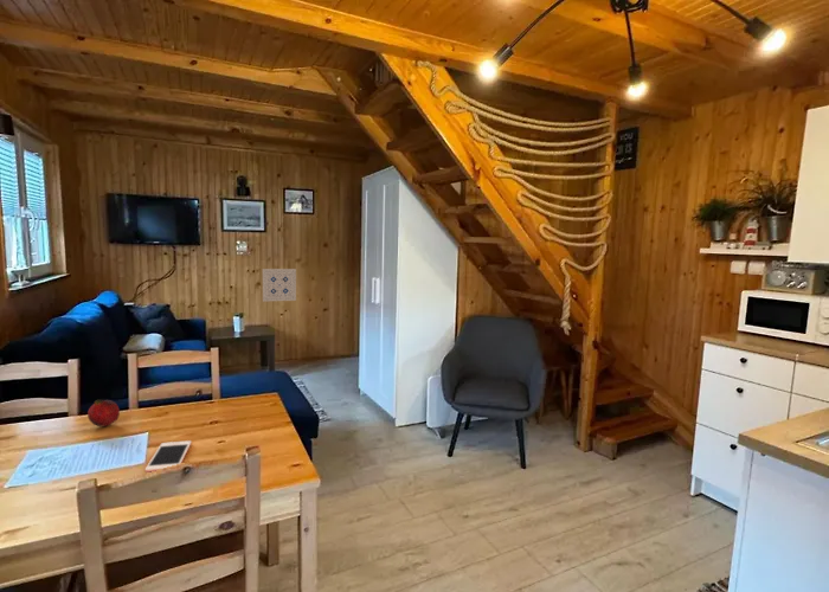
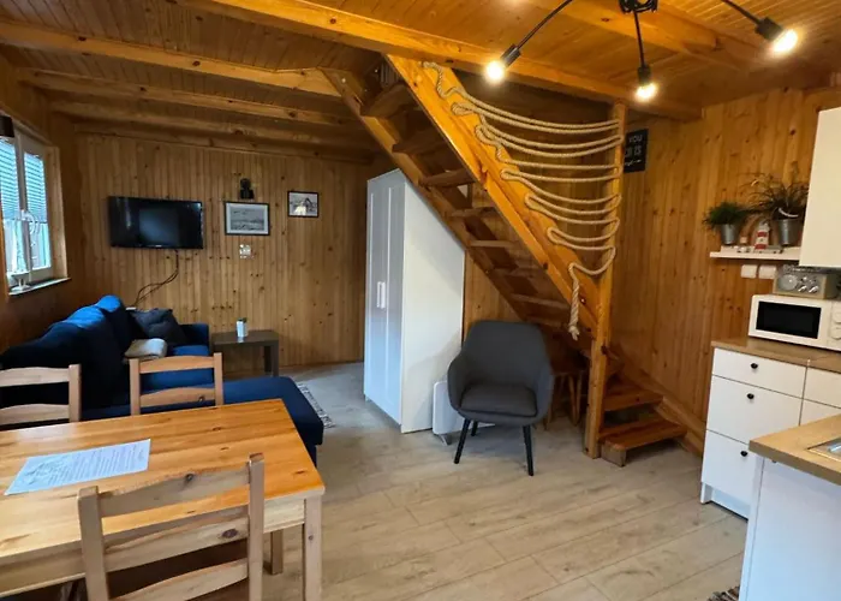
- fruit (103, 411)
- cell phone (169, 455)
- wall art (279, 284)
